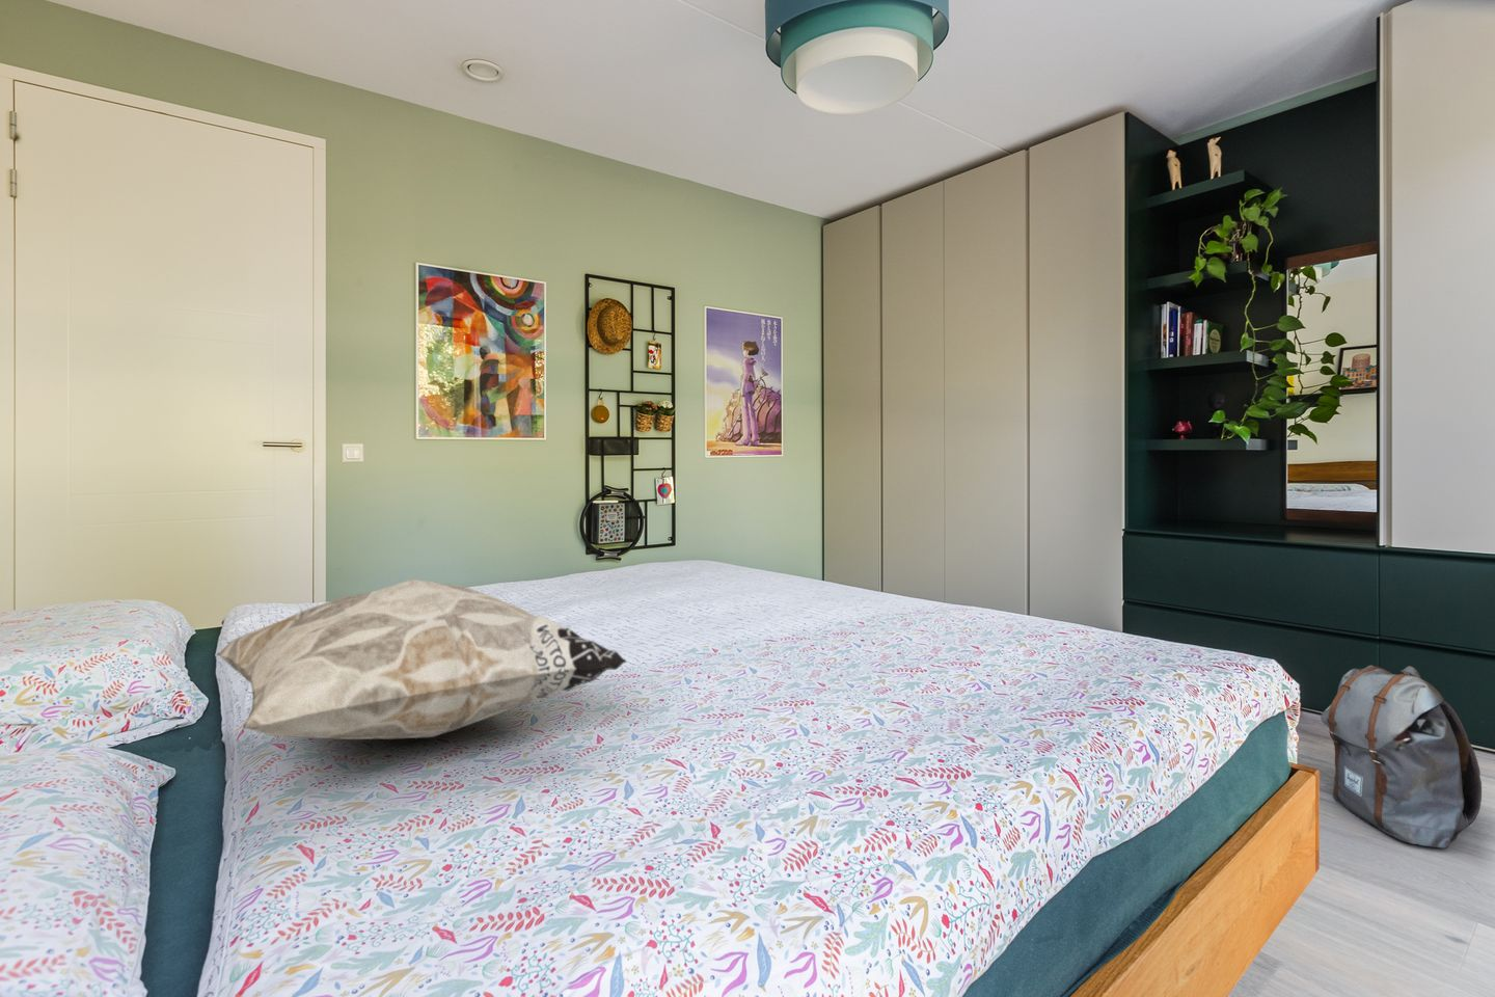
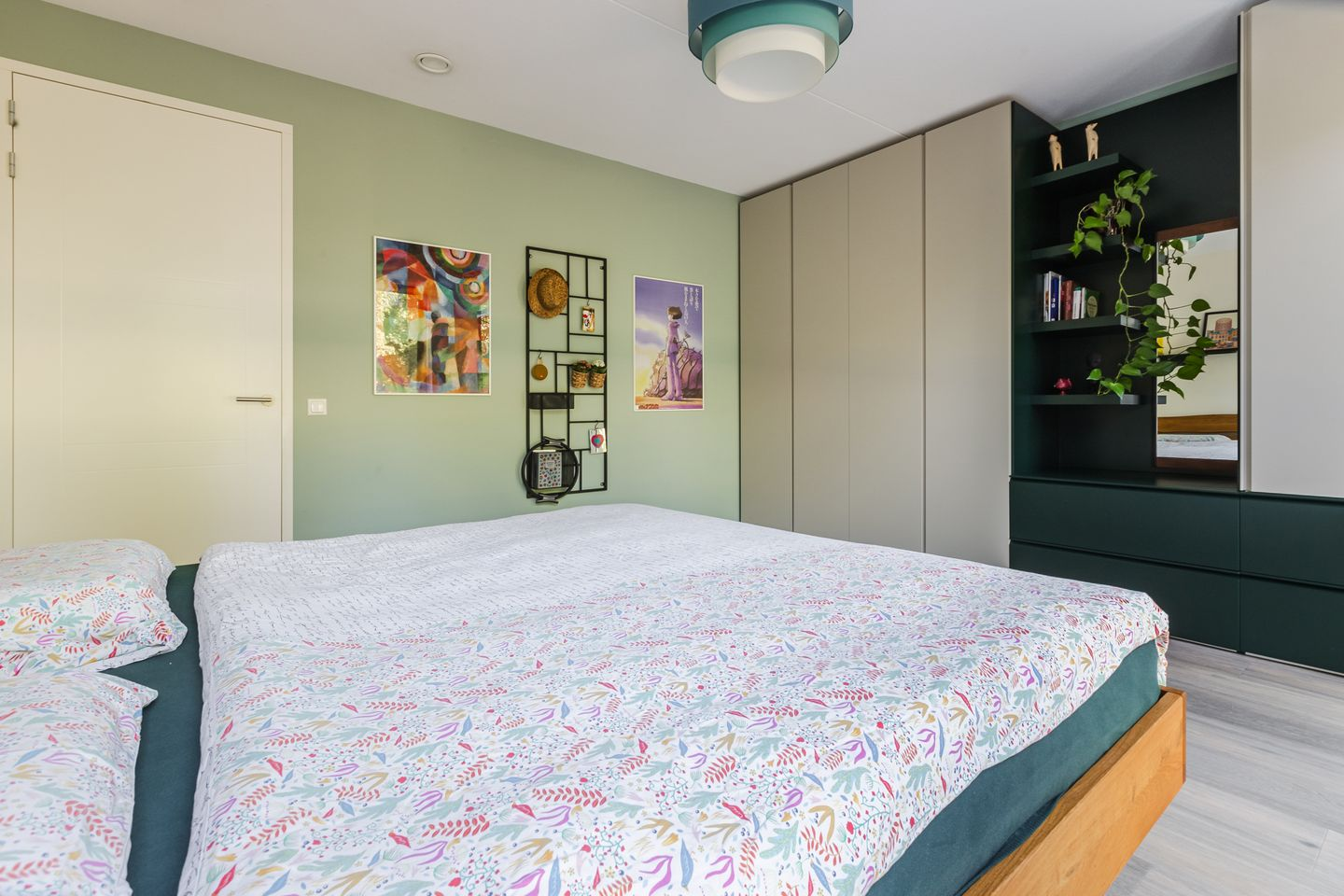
- backpack (1396, 742)
- decorative pillow (417, 657)
